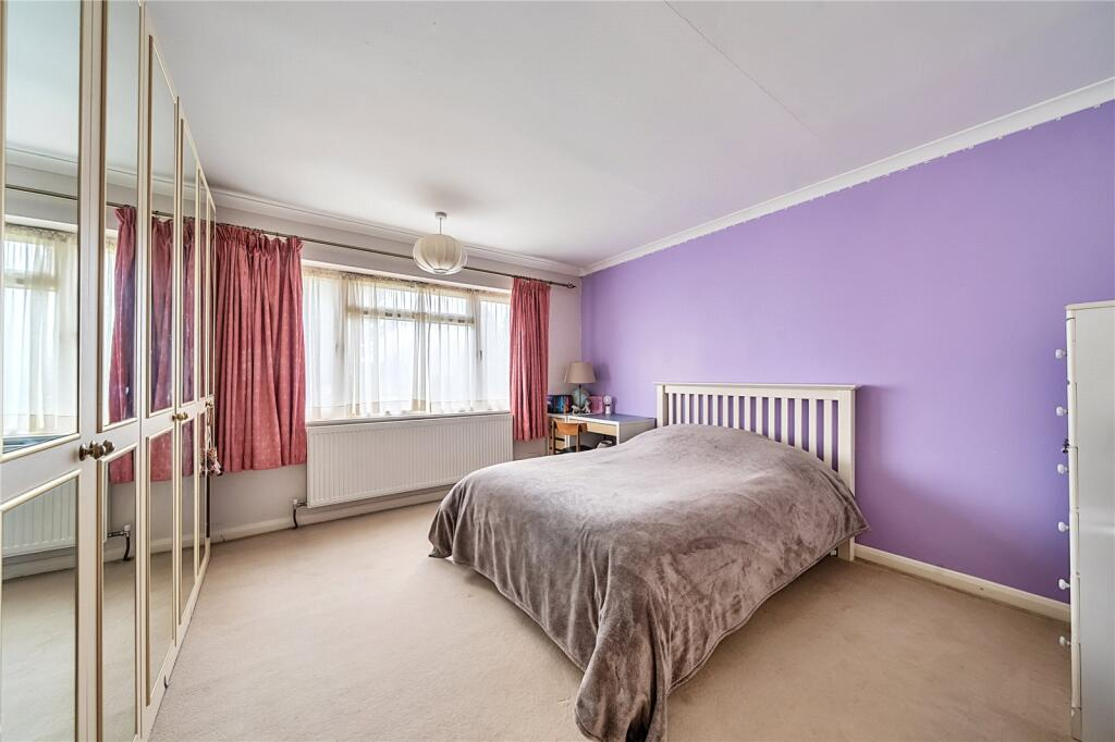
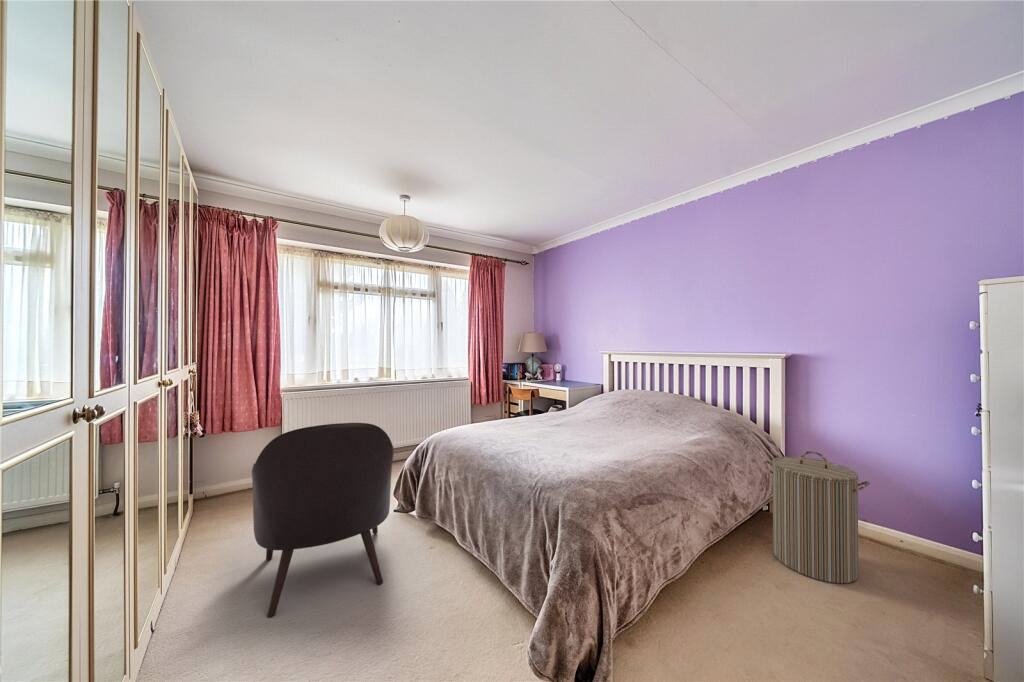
+ armchair (327, 493)
+ laundry hamper (812, 506)
